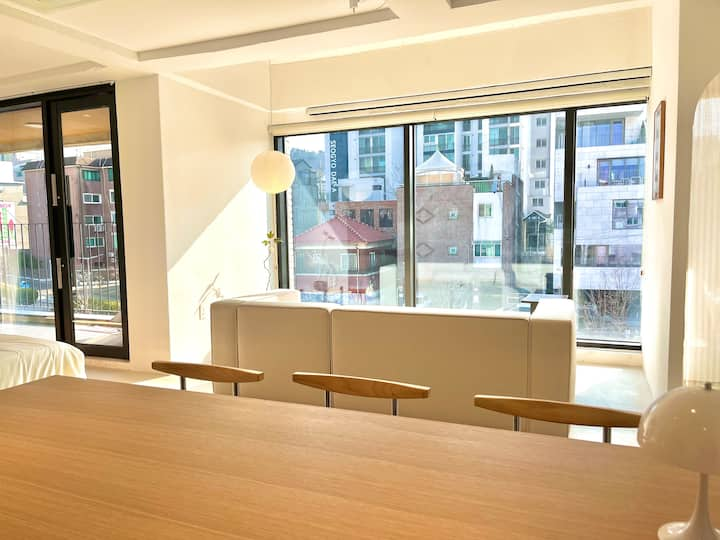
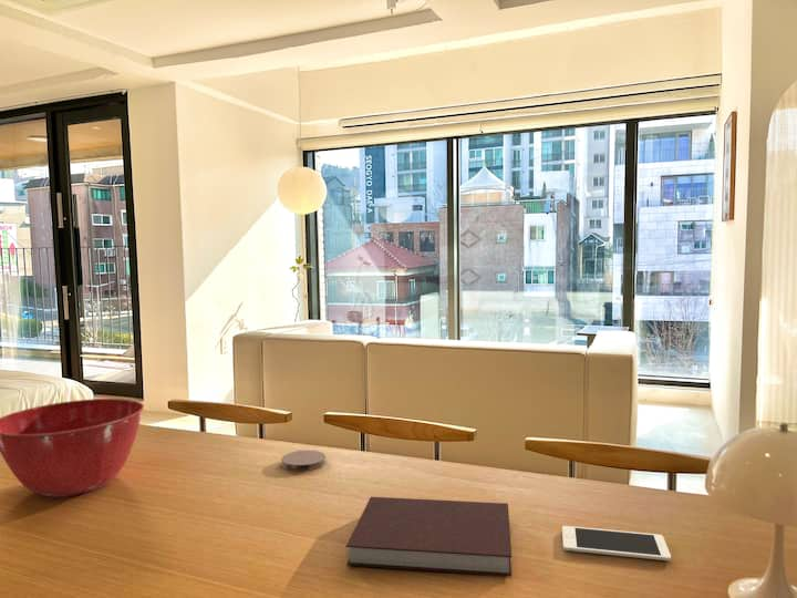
+ mixing bowl (72, 448)
+ cell phone (613, 542)
+ notebook (433, 532)
+ coaster (303, 460)
